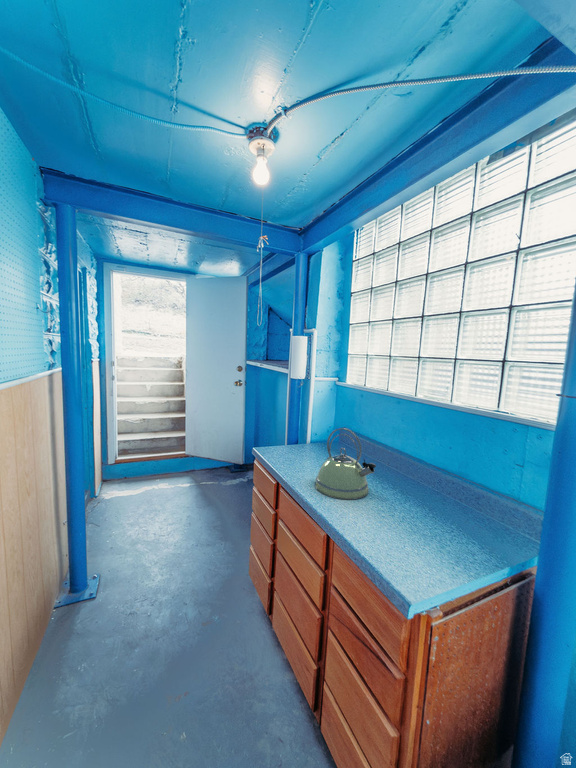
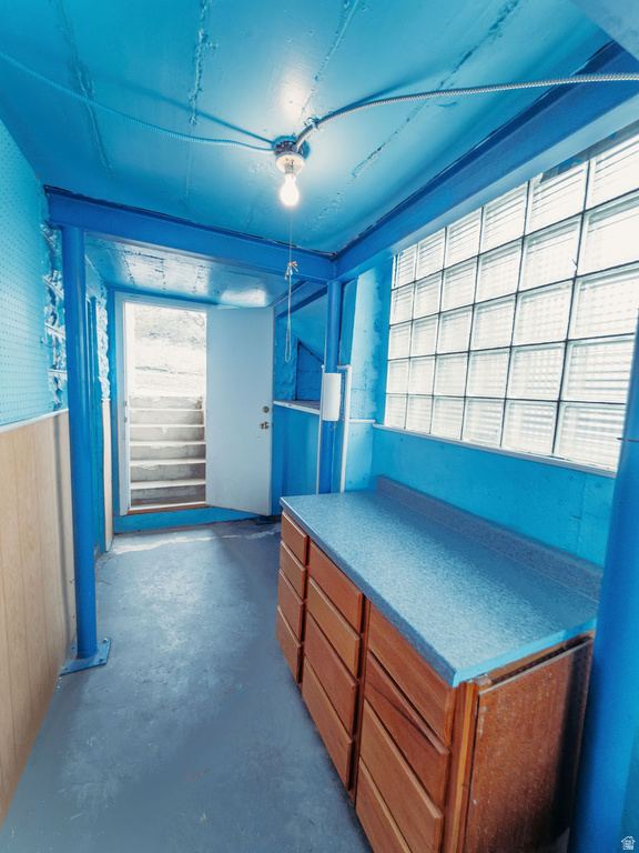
- kettle (346, 458)
